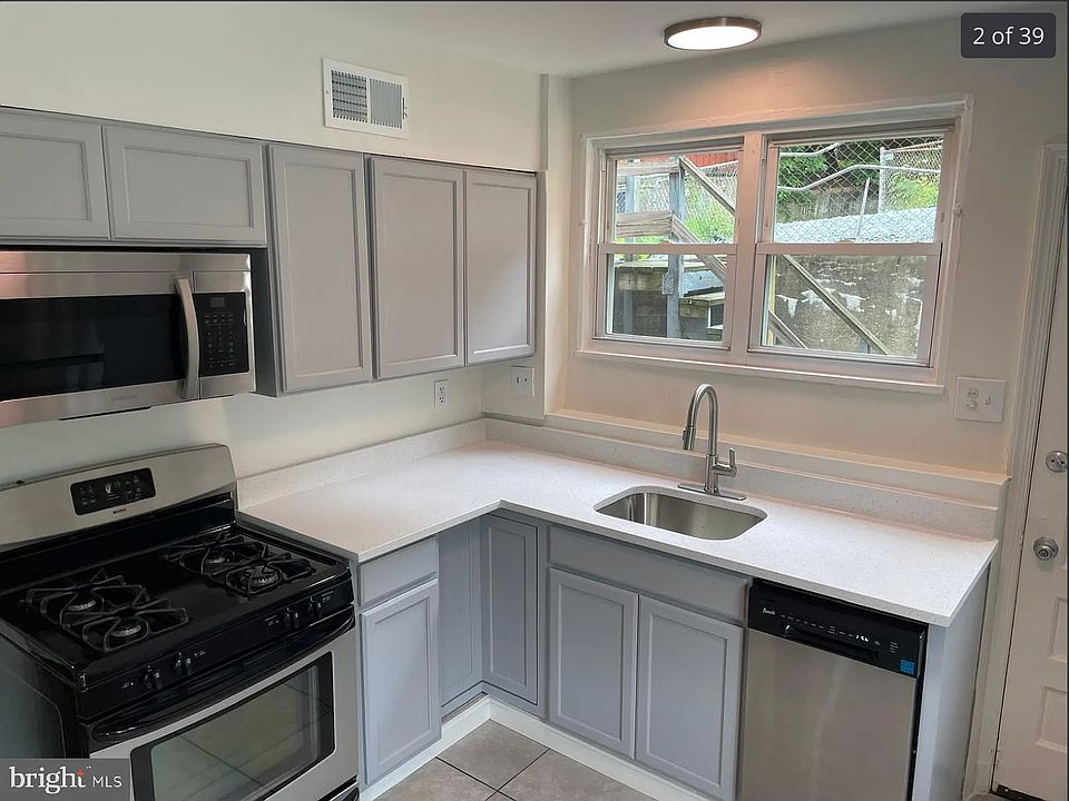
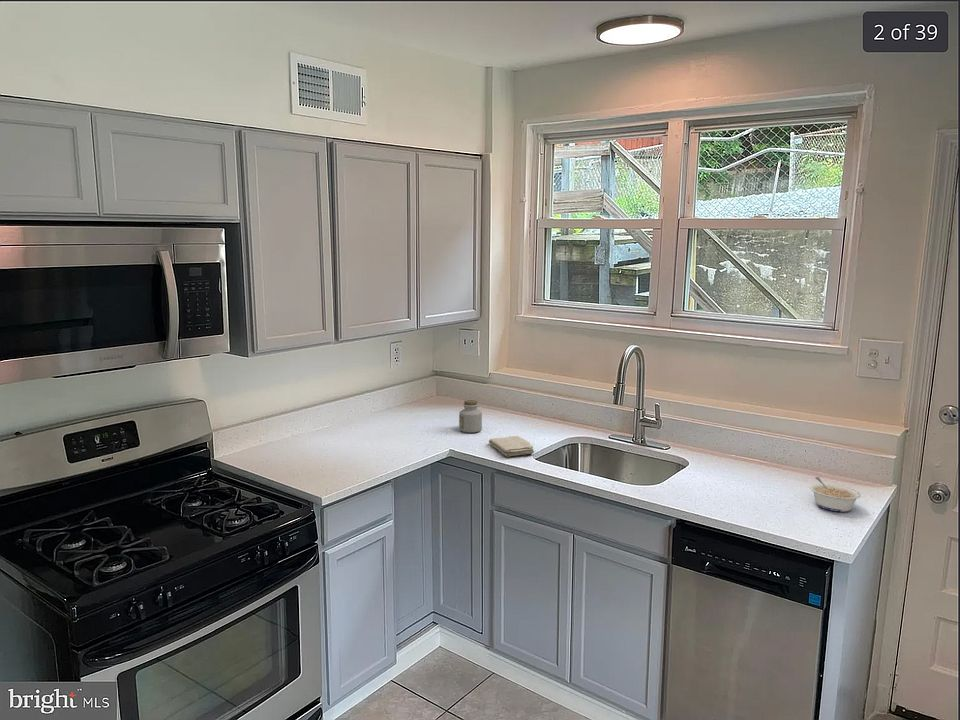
+ washcloth (511, 445)
+ legume (832, 496)
+ jar (470, 415)
